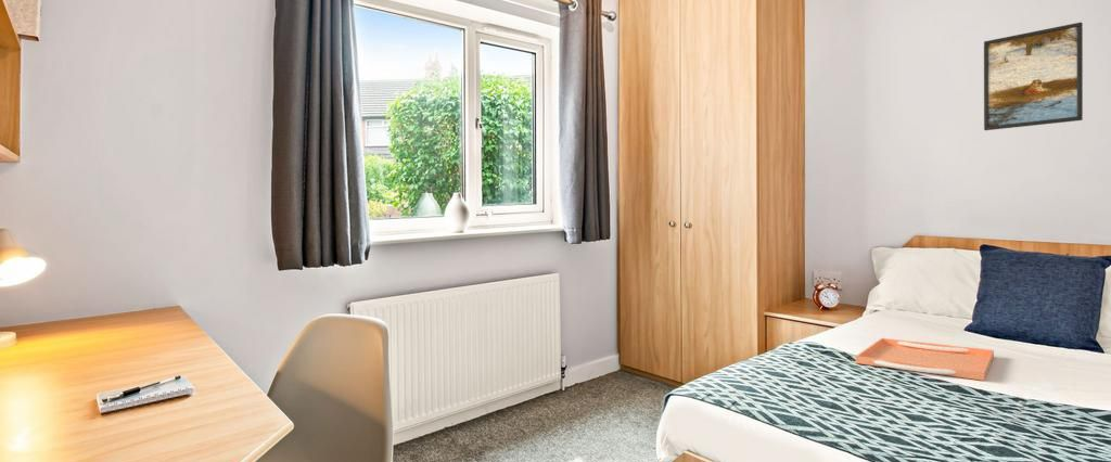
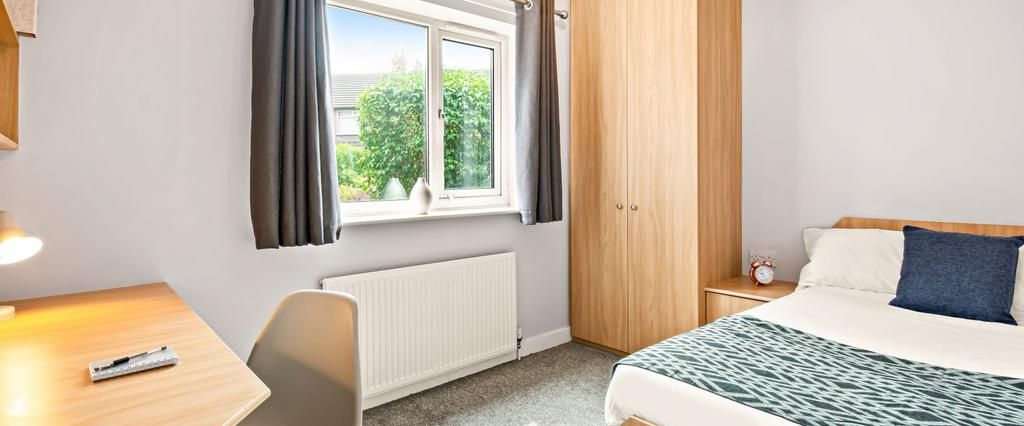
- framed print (1031, 78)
- serving tray (925, 356)
